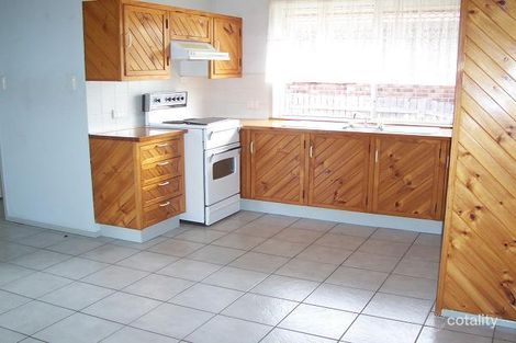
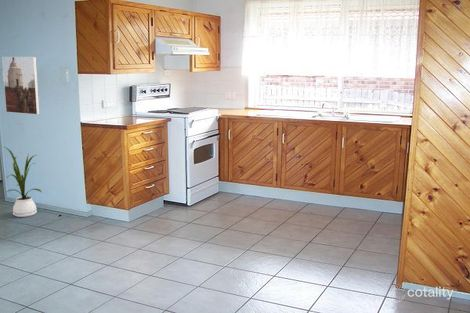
+ house plant (21, 180)
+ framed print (20, 85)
